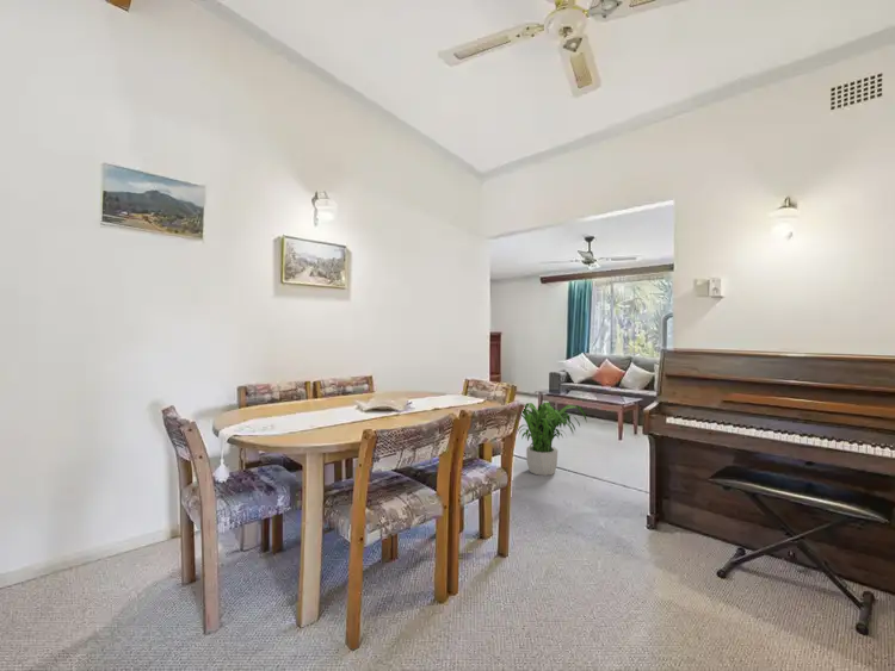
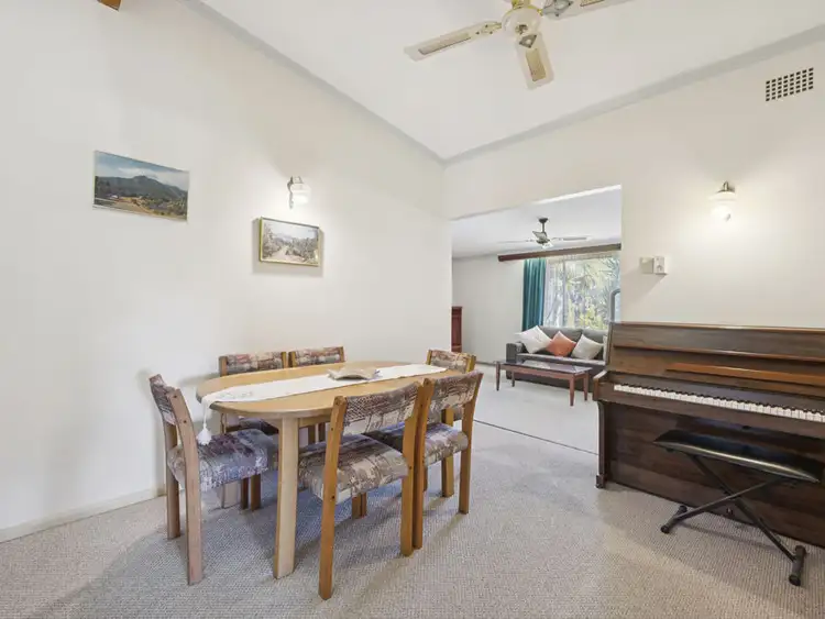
- potted plant (544, 436)
